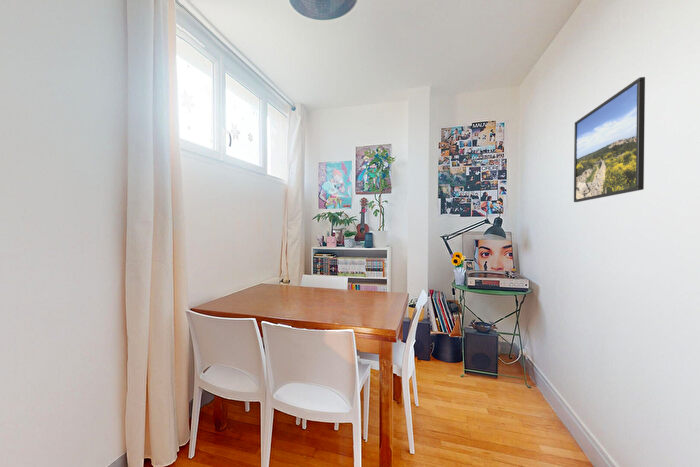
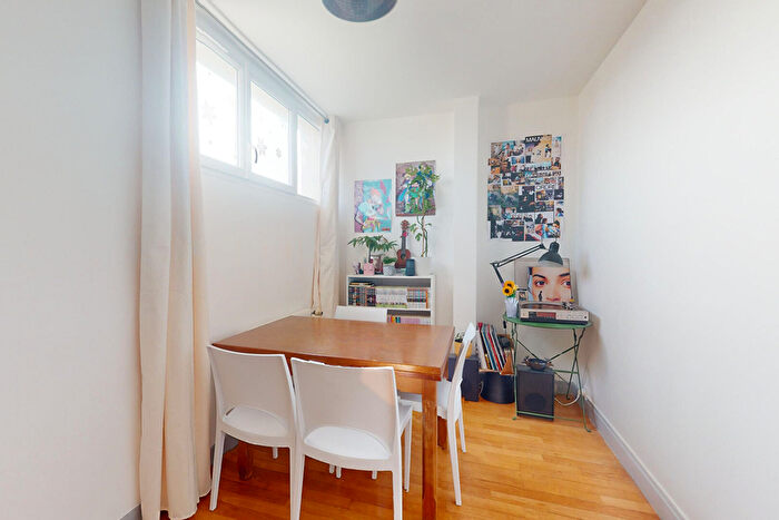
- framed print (603, 150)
